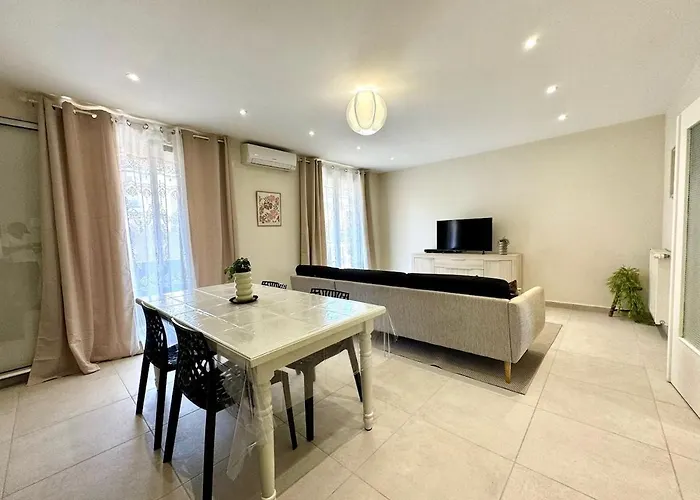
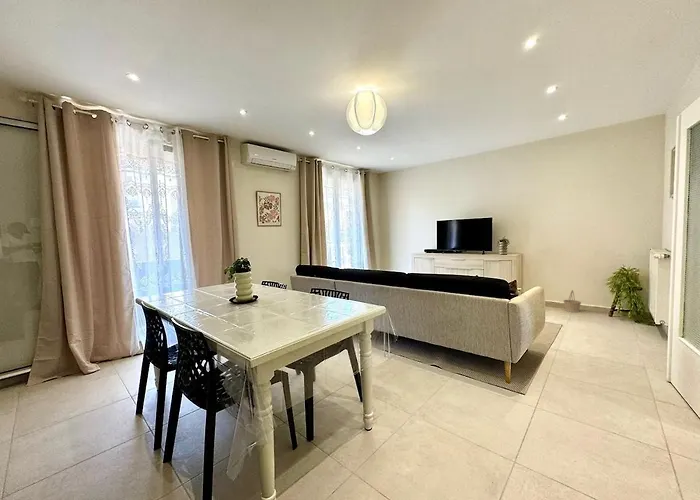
+ basket (572, 300)
